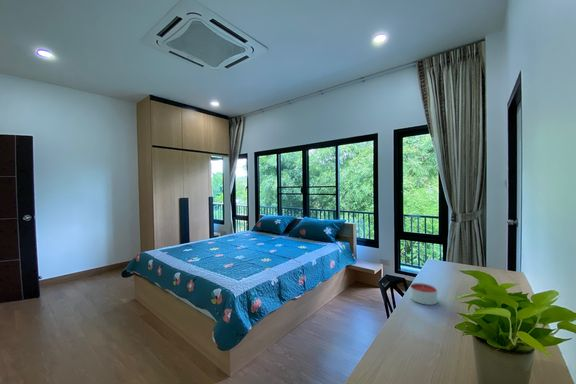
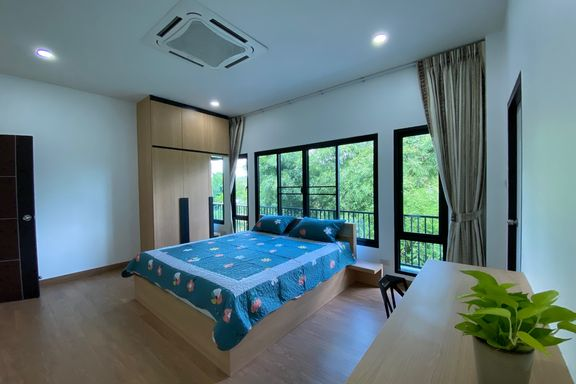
- candle (423, 292)
